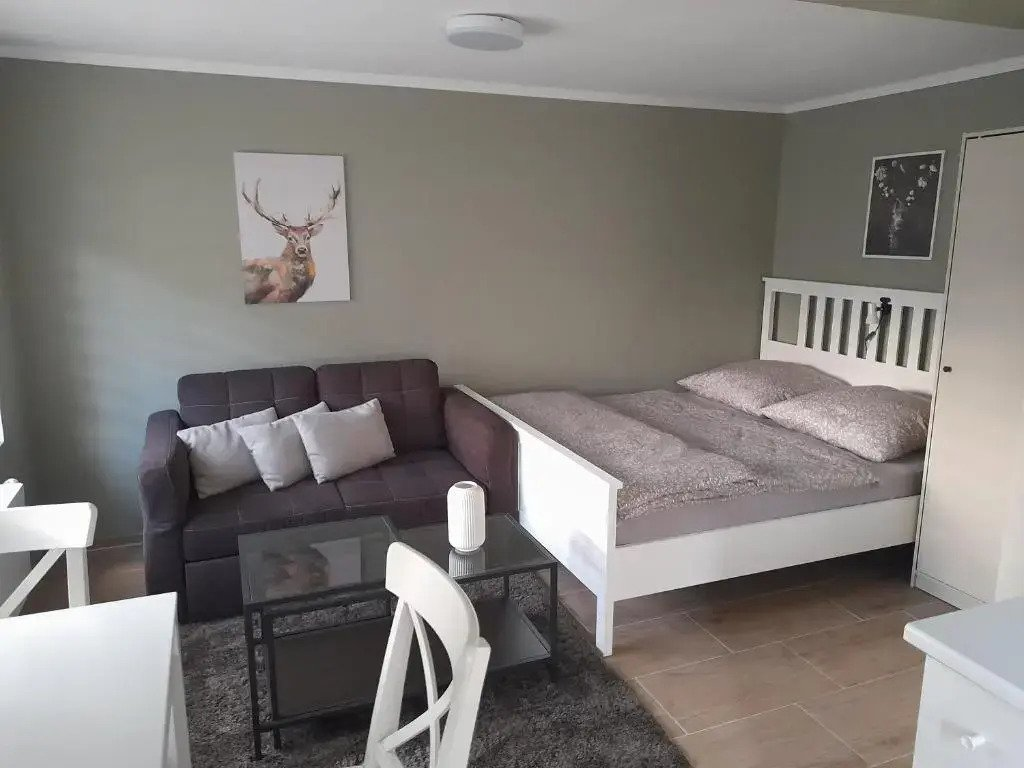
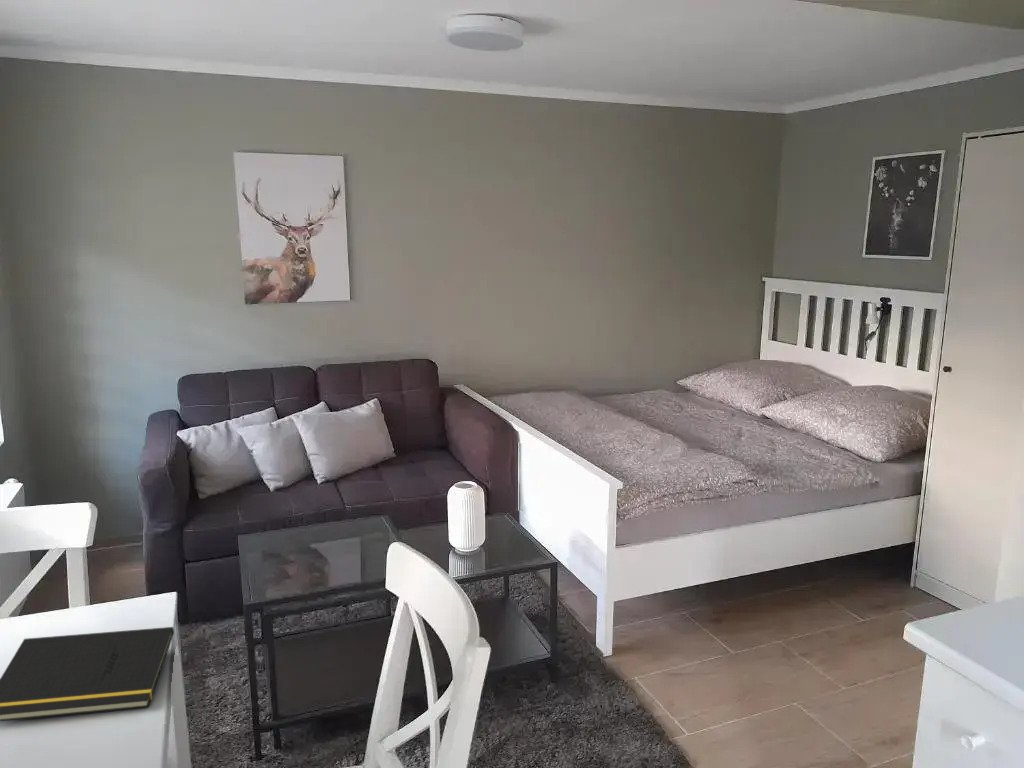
+ notepad (83, 671)
